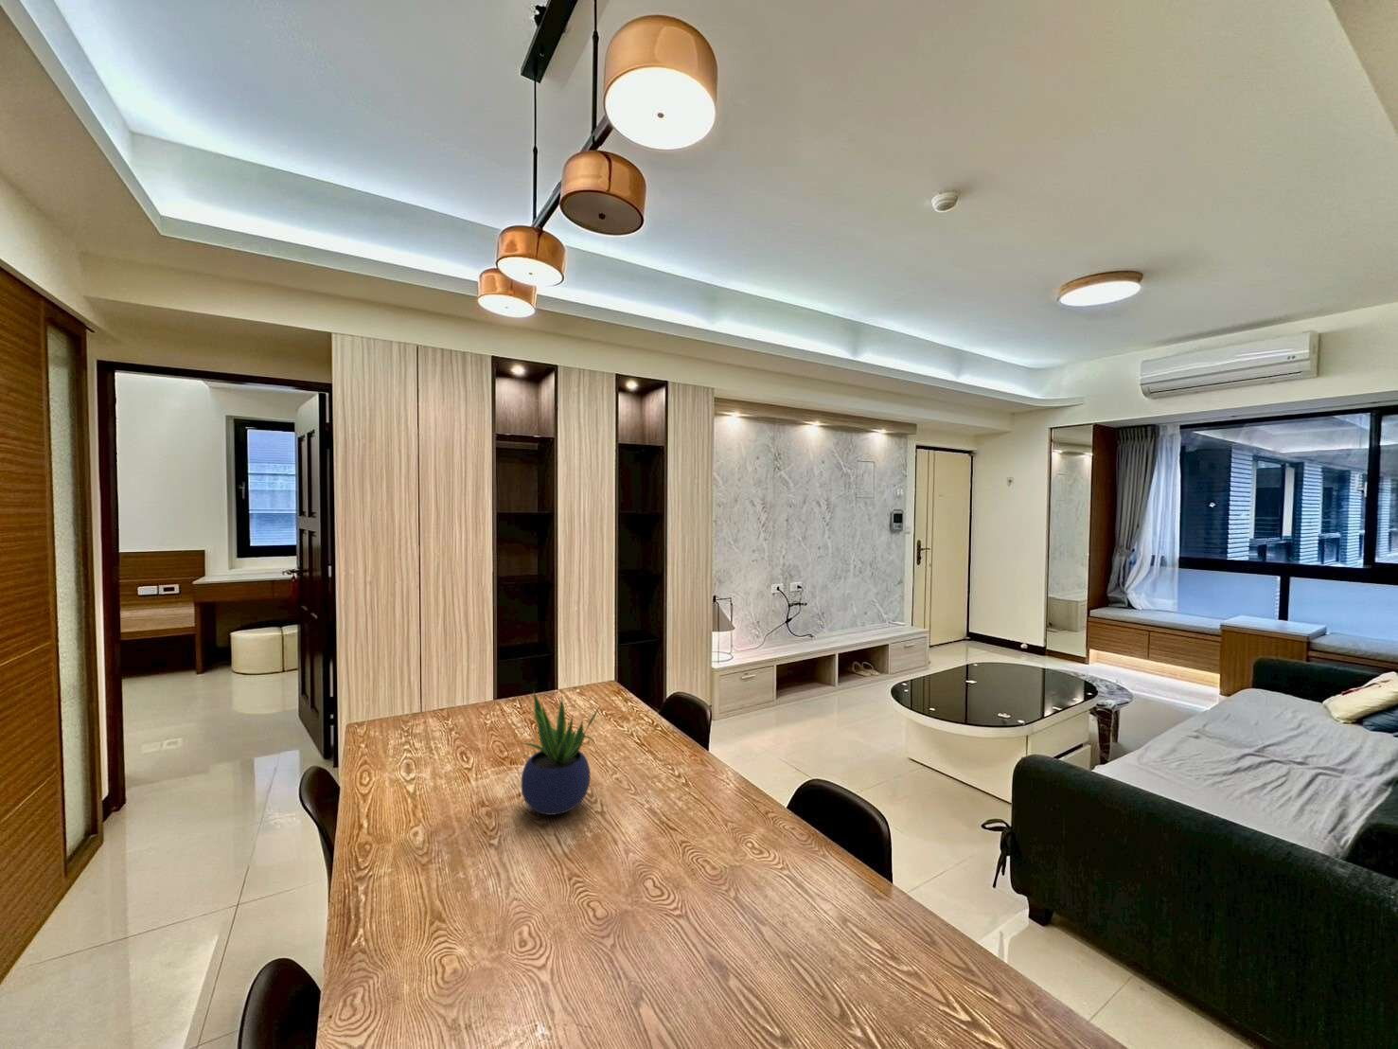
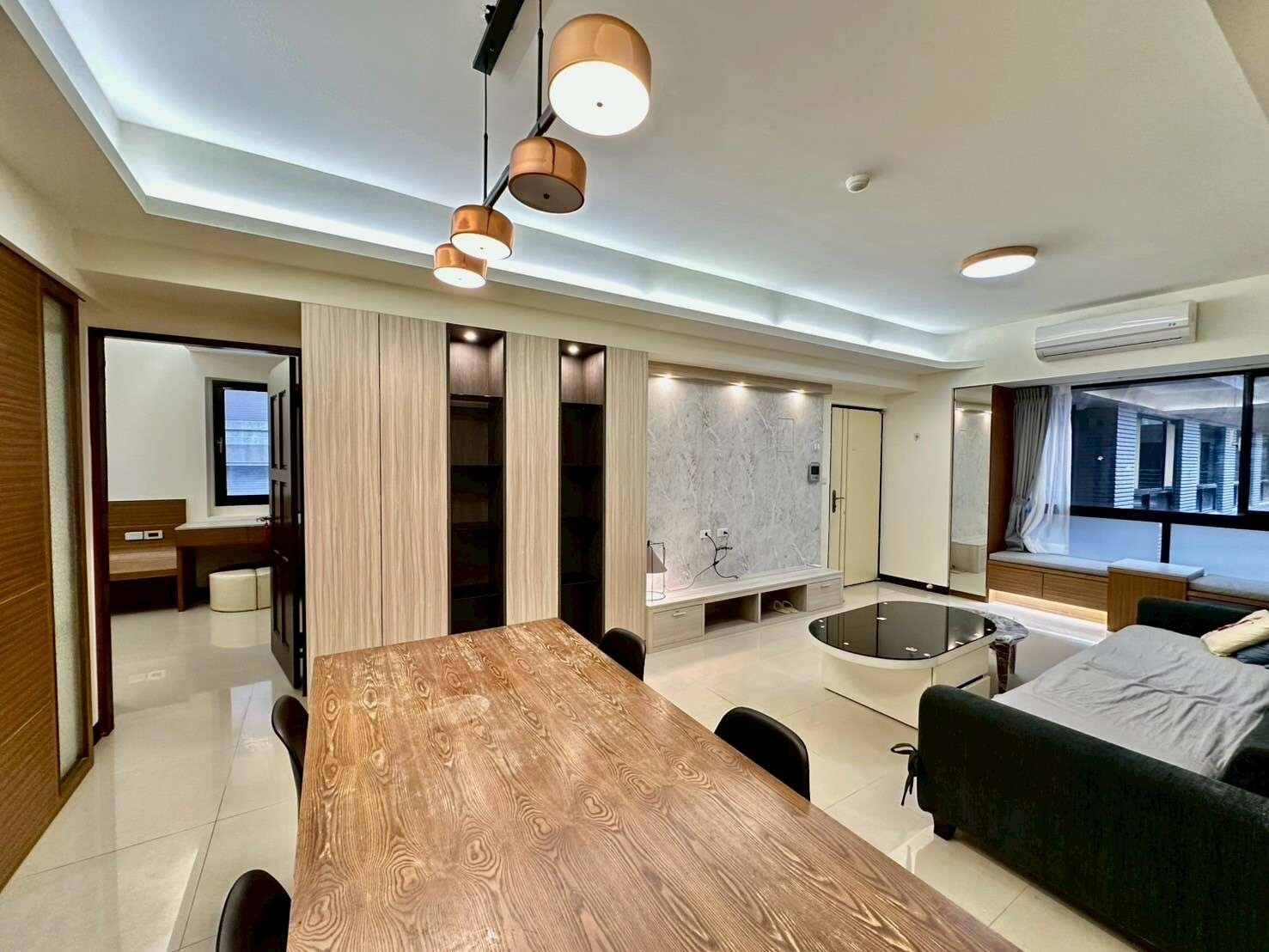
- potted plant (561, 749)
